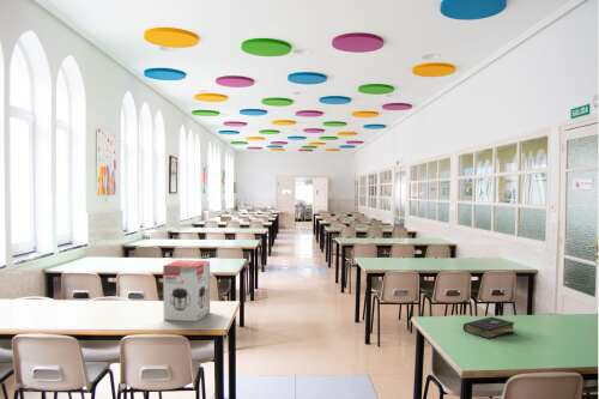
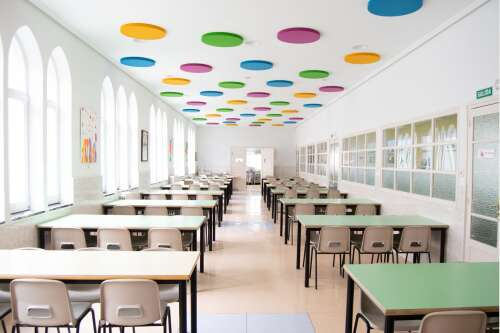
- lunch box (187, 289)
- book (491, 327)
